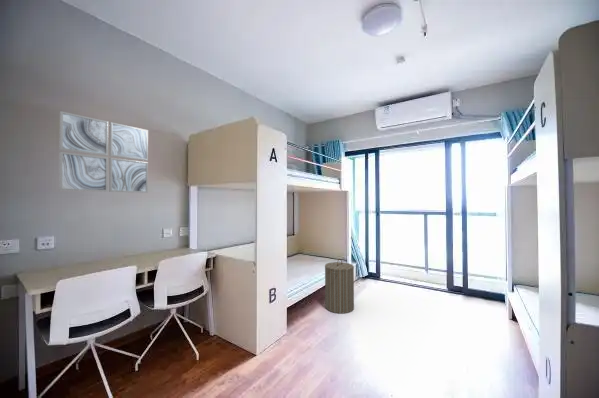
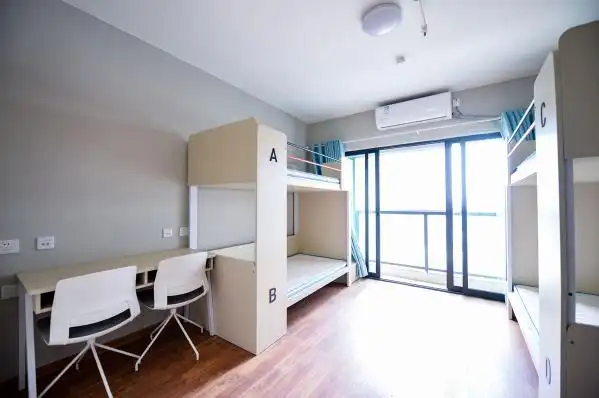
- laundry hamper (339, 283)
- wall art (107, 157)
